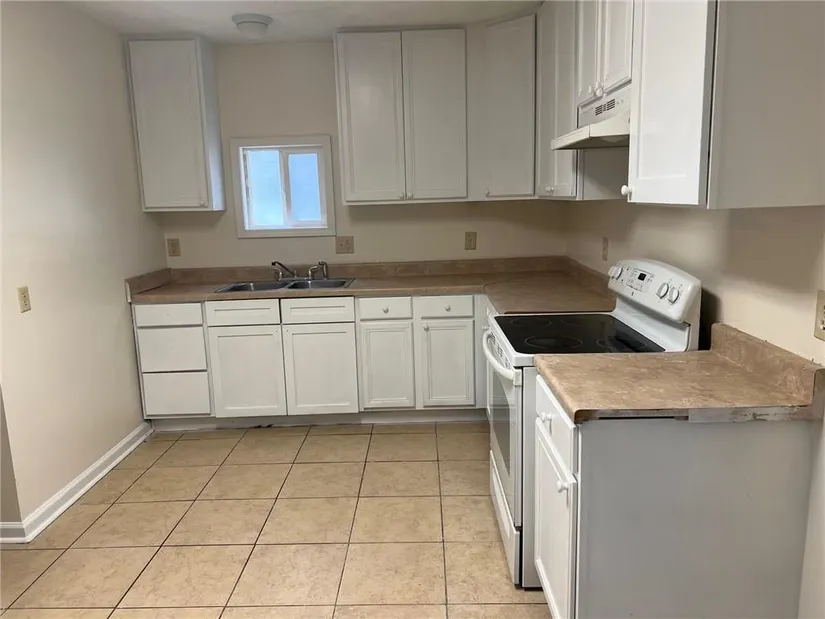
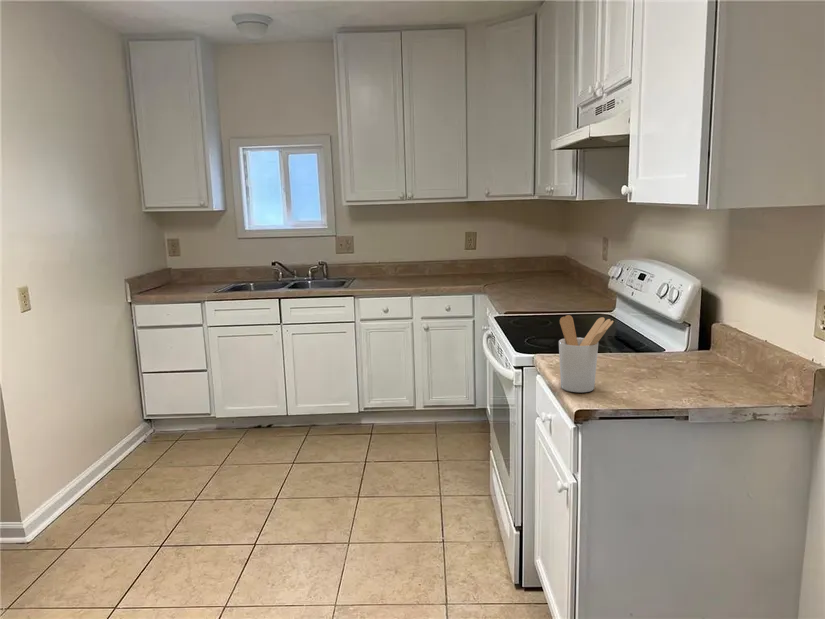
+ utensil holder (586, 352)
